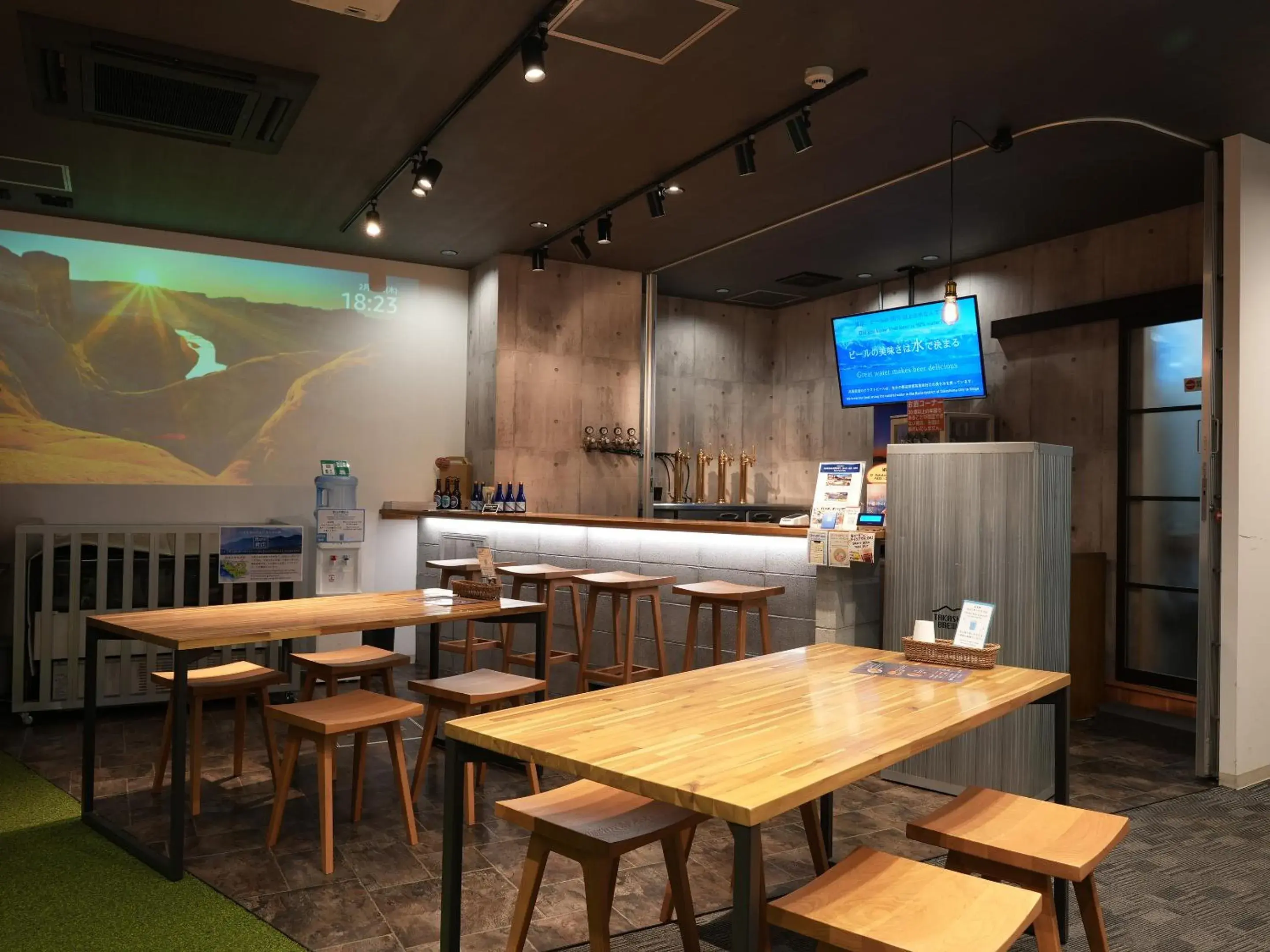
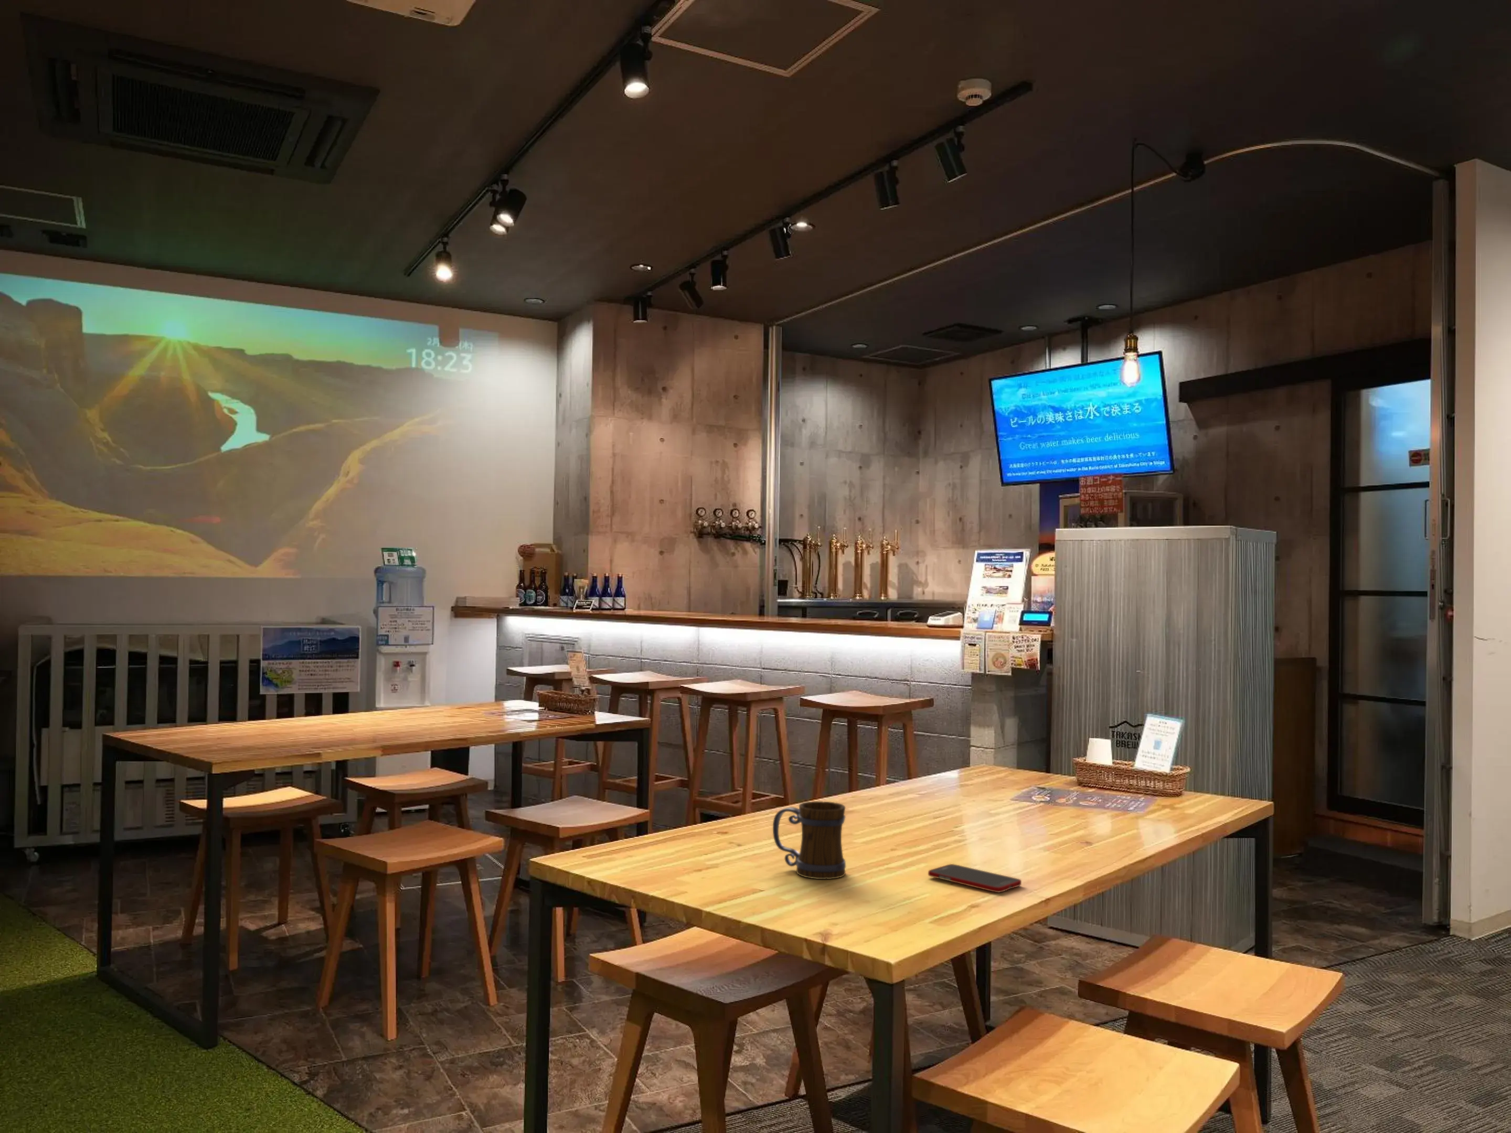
+ cell phone (973, 877)
+ beer mug (808, 837)
